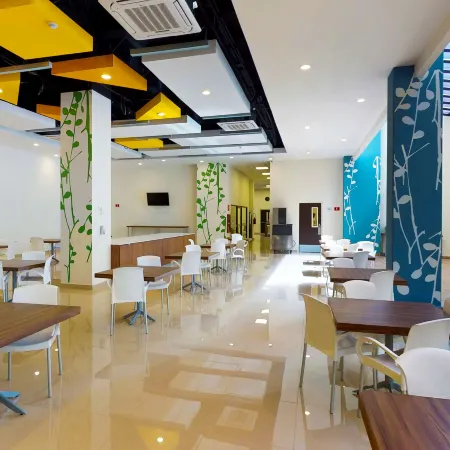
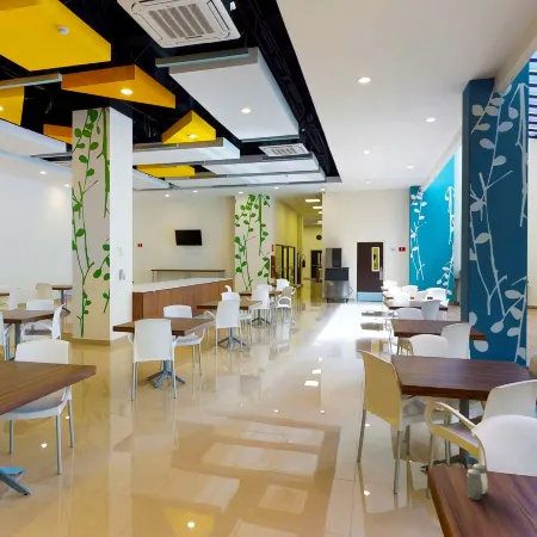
+ salt and pepper shaker (476, 481)
